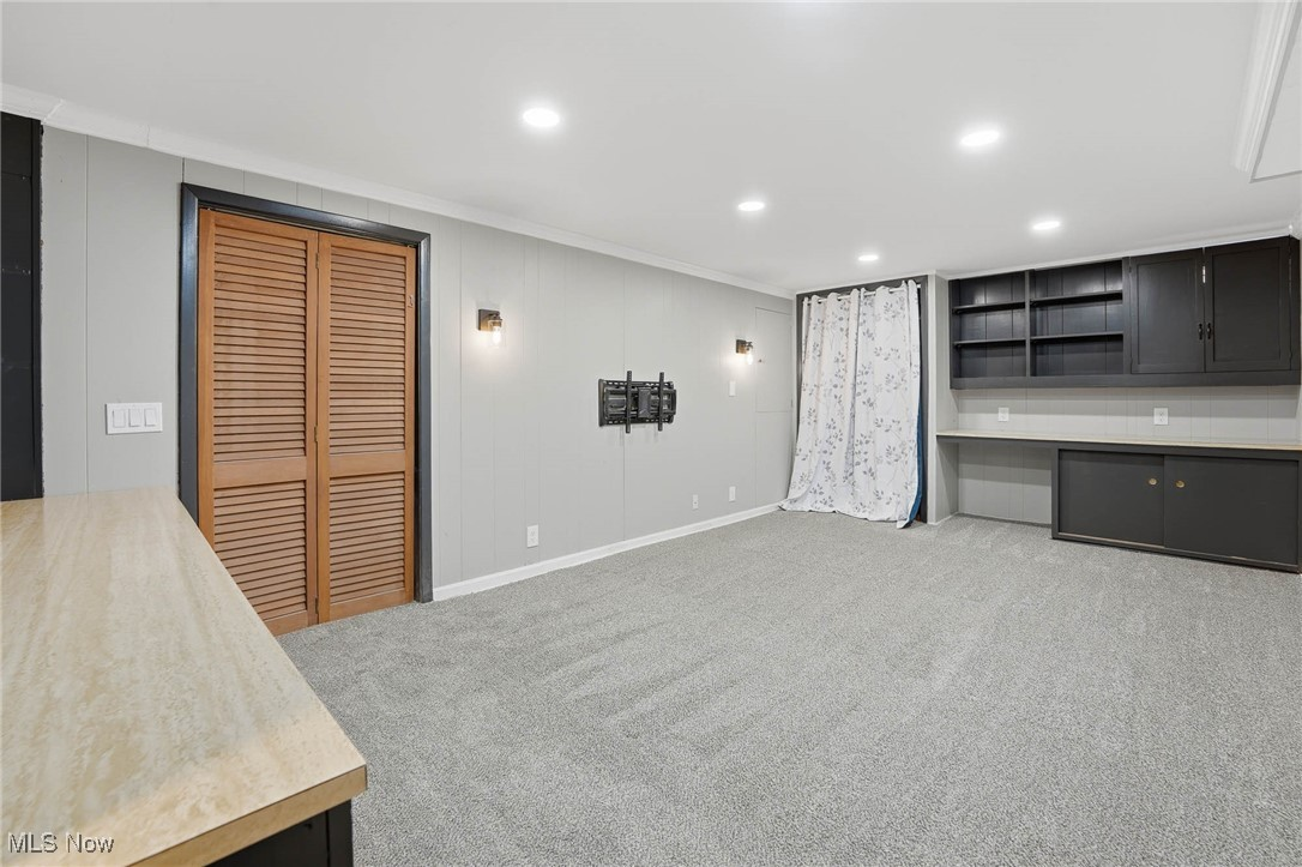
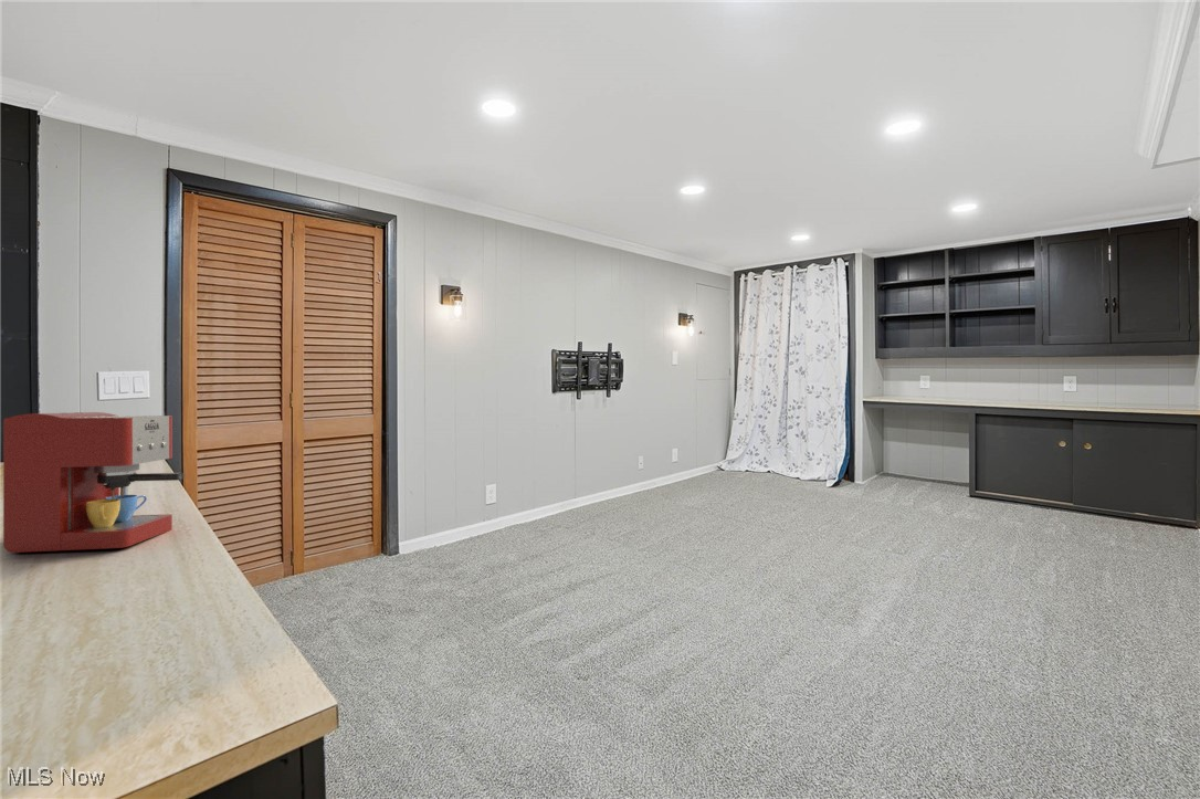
+ coffee maker (94, 476)
